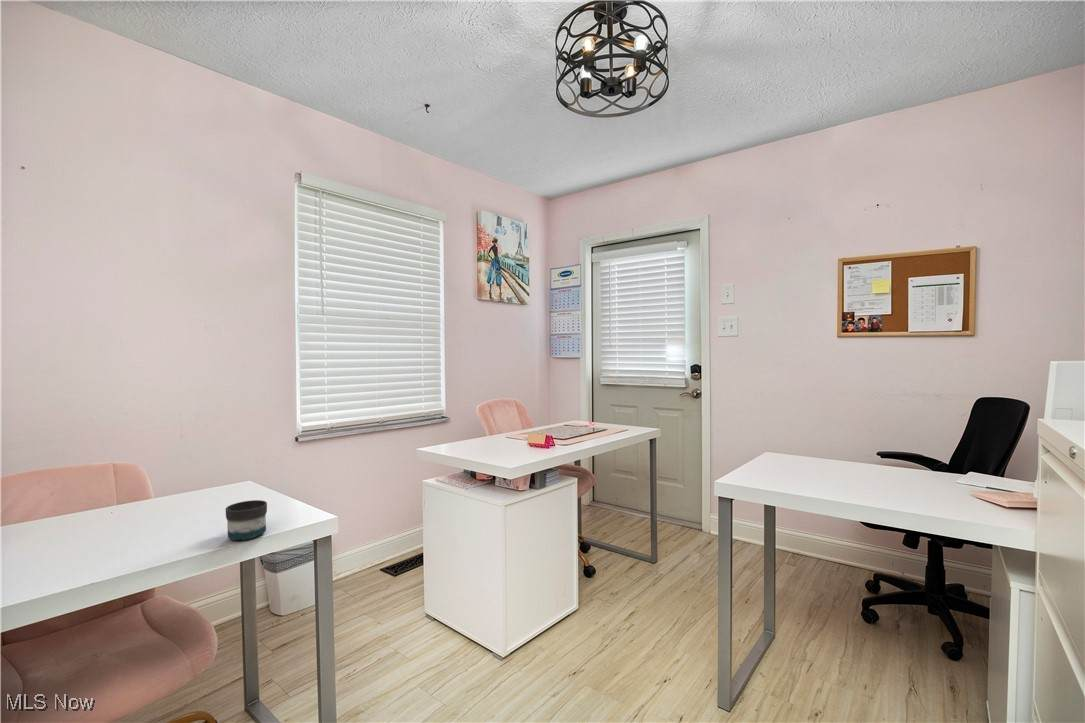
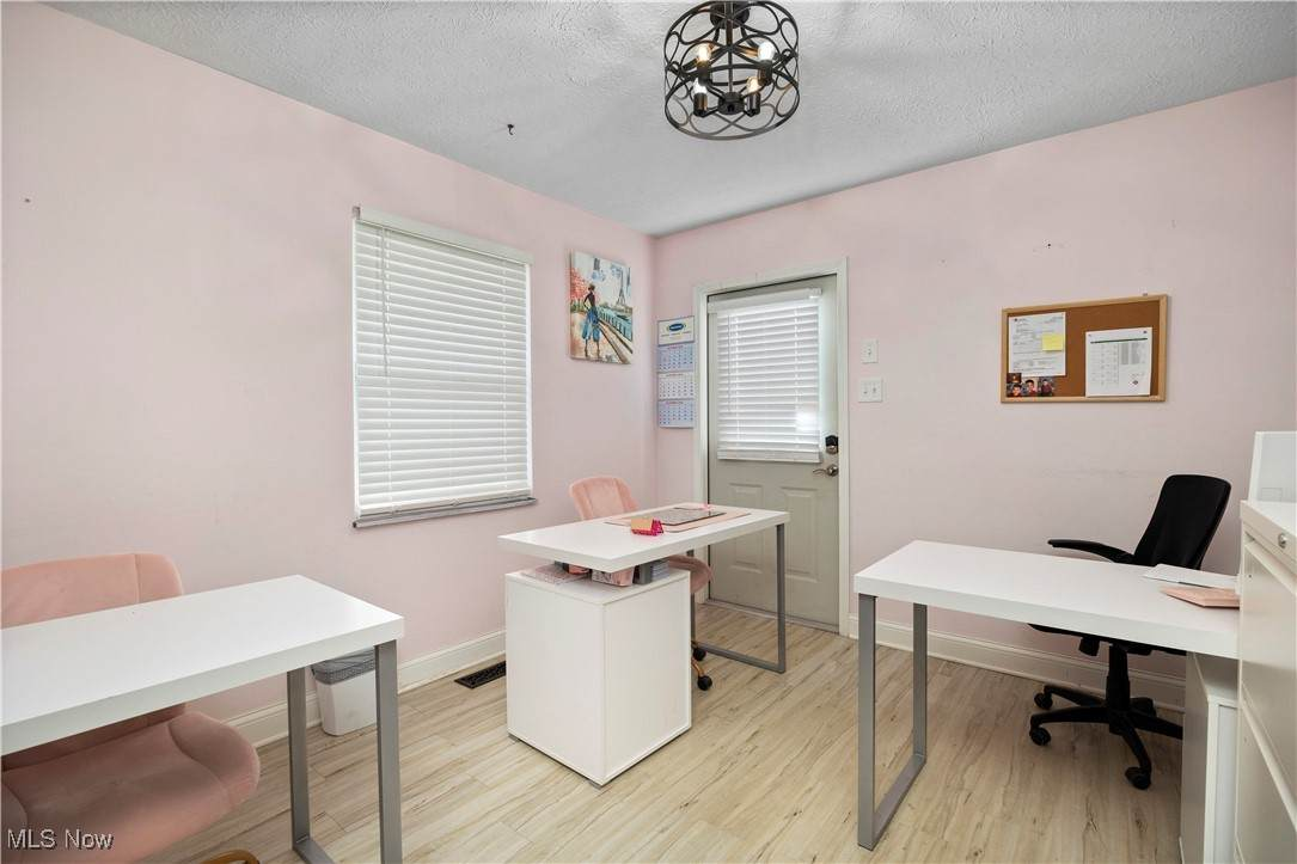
- mug (245, 519)
